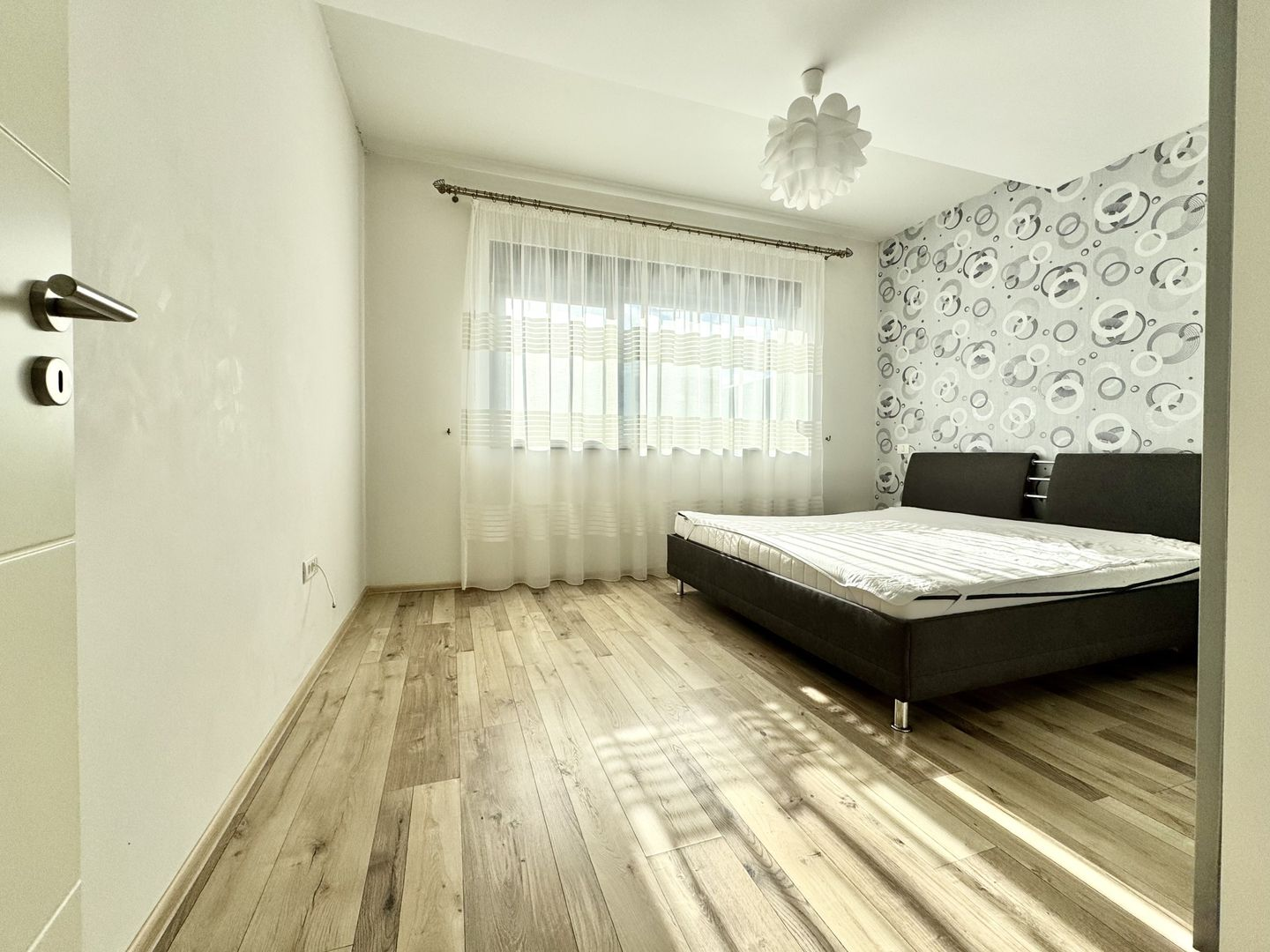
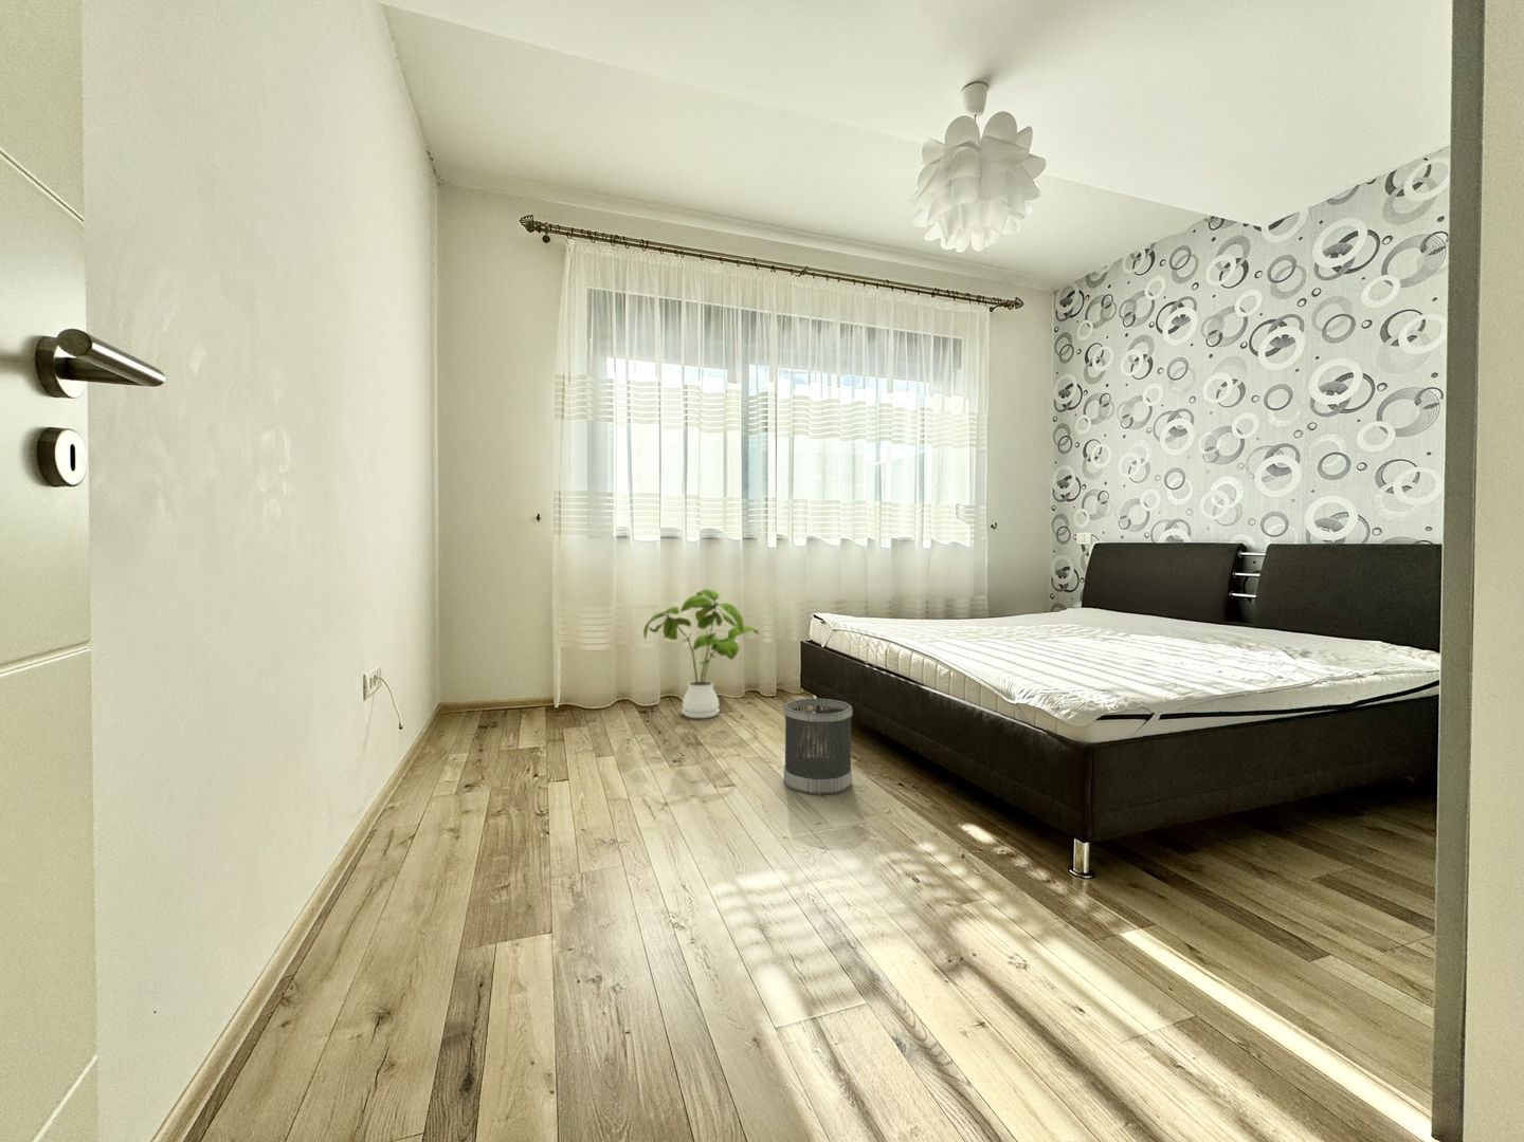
+ wastebasket (817, 744)
+ house plant (710, 654)
